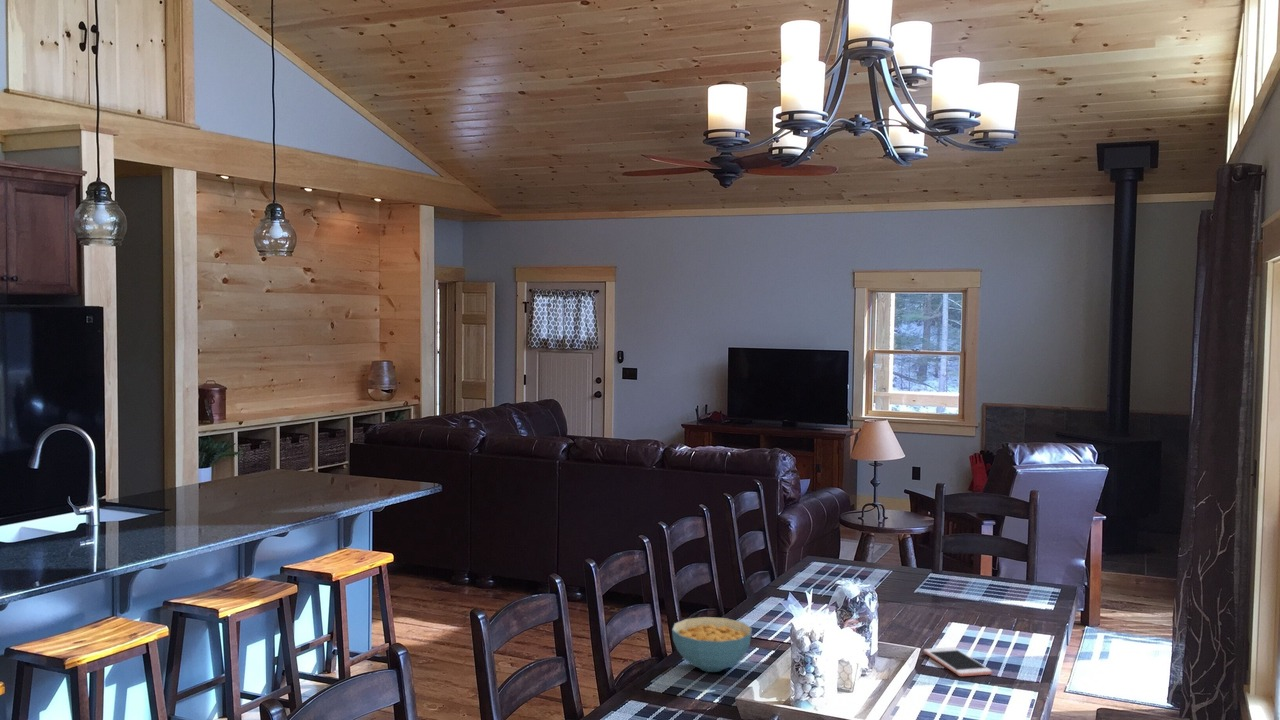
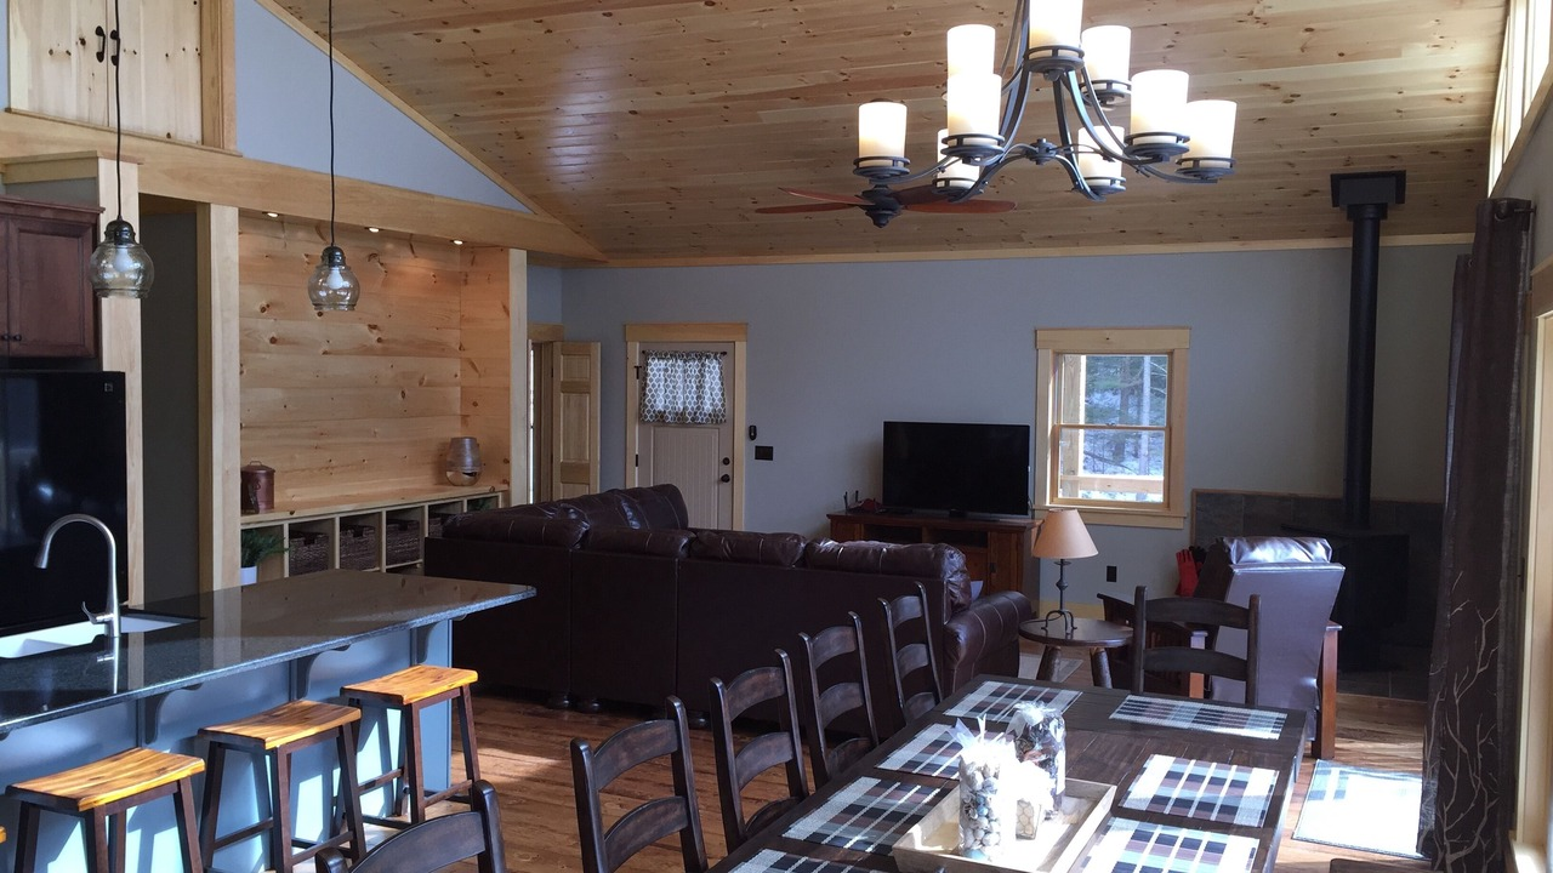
- cell phone (956, 661)
- cereal bowl (711, 648)
